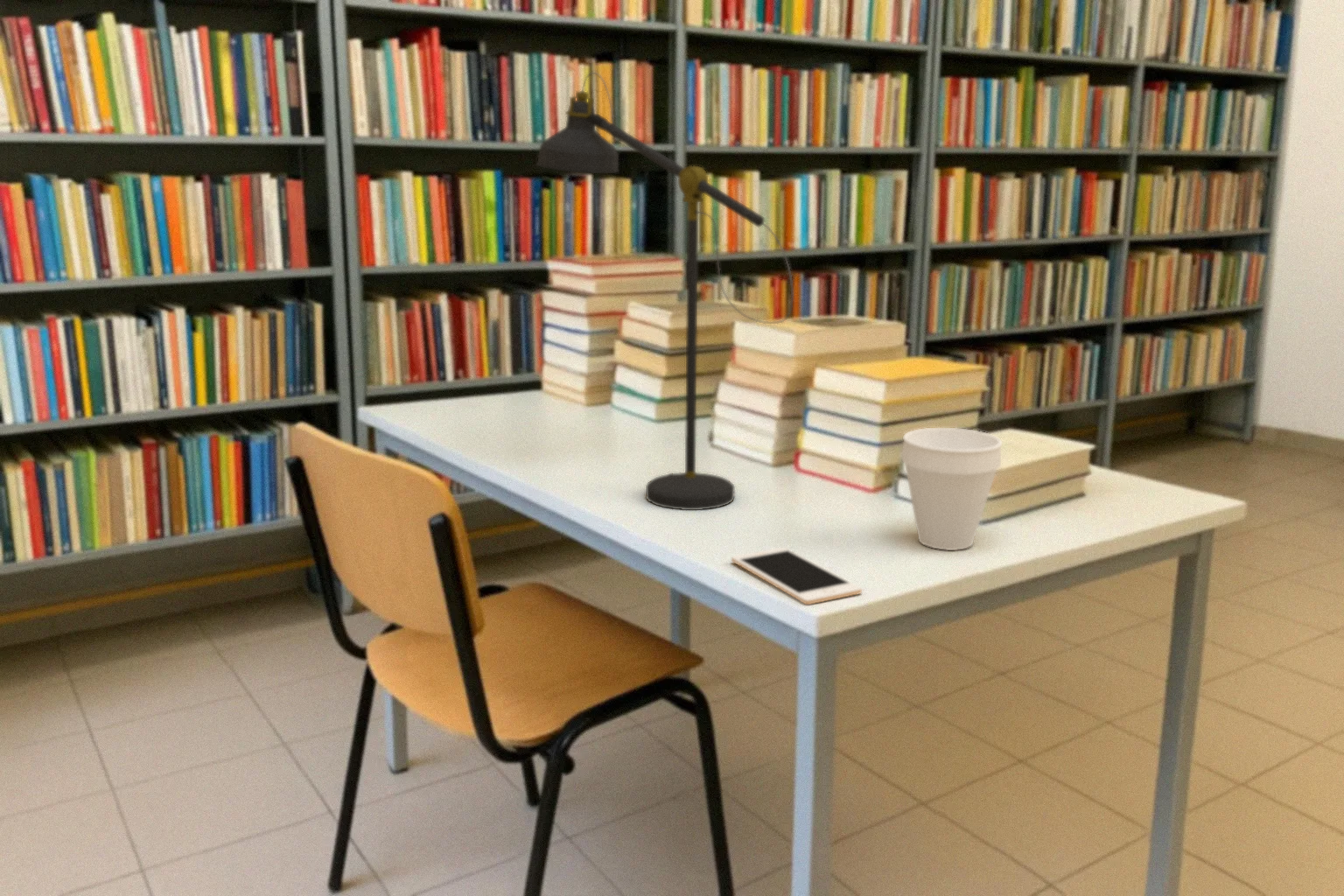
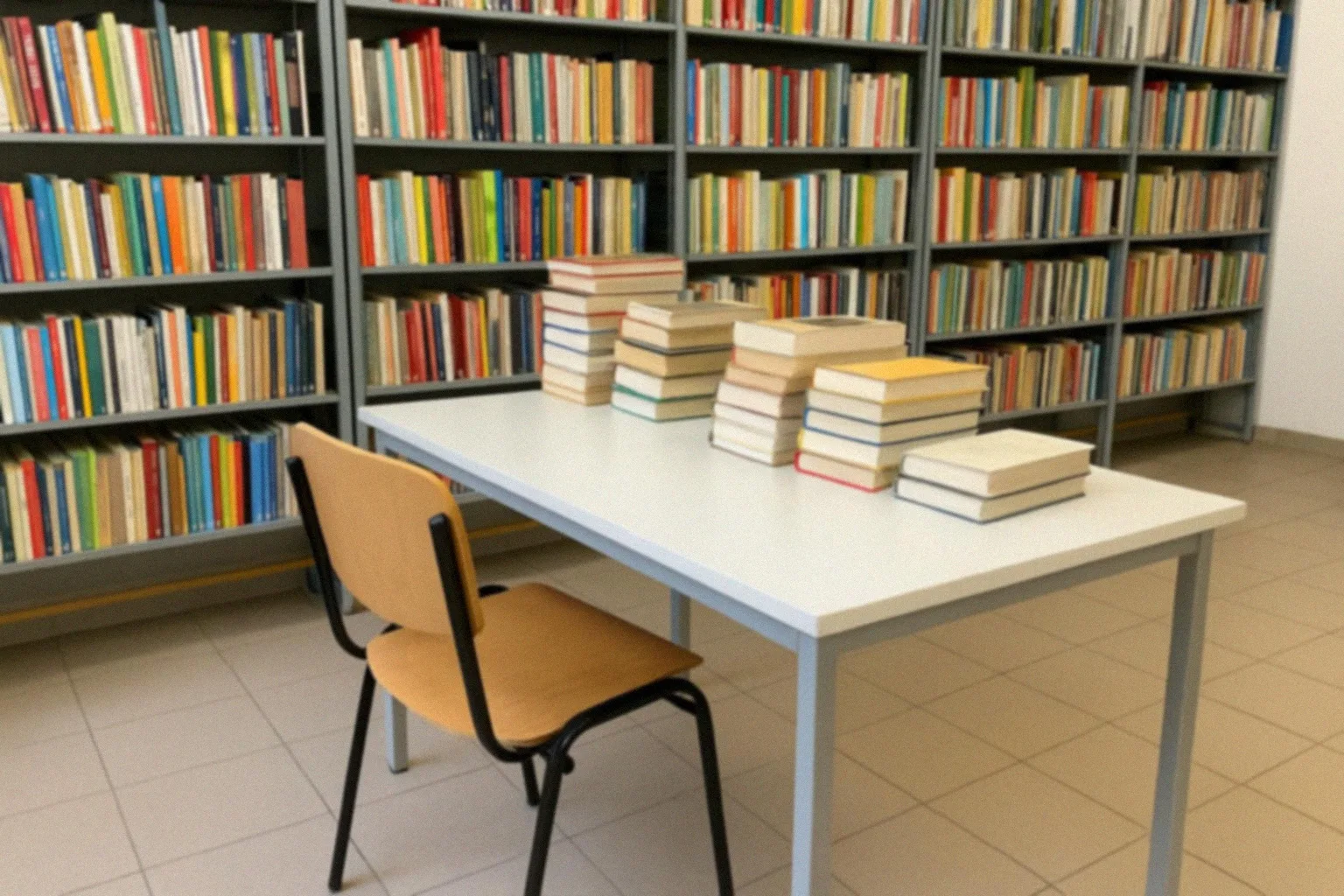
- desk lamp (687, 286)
- cell phone (794, 574)
- cup (948, 490)
